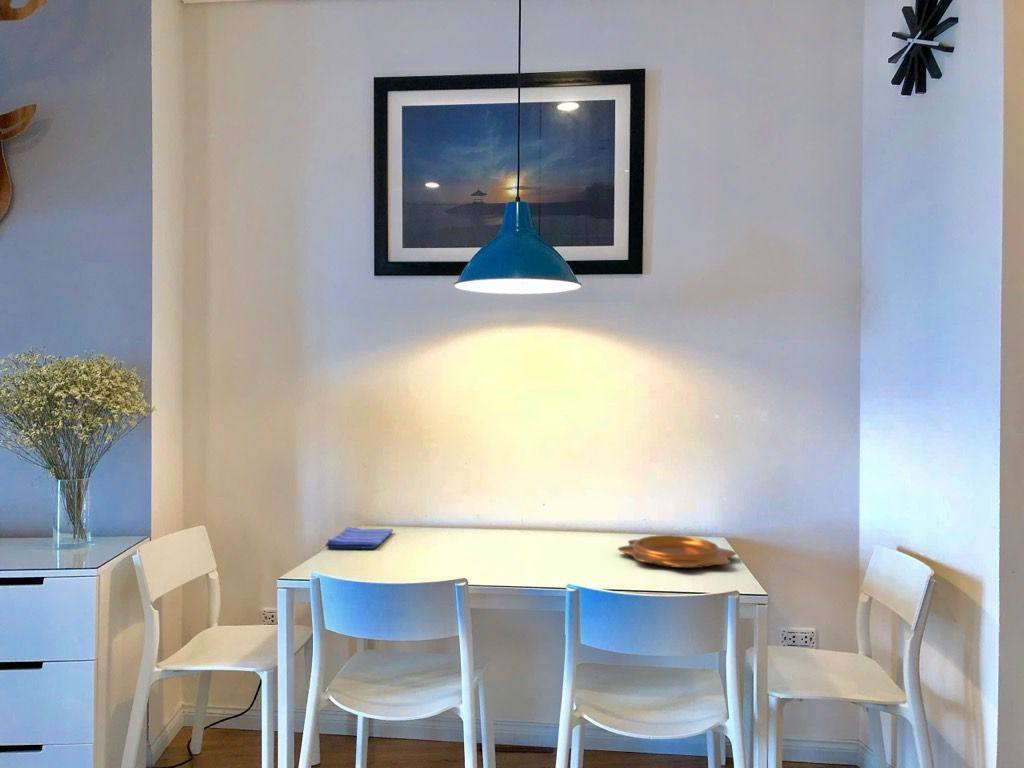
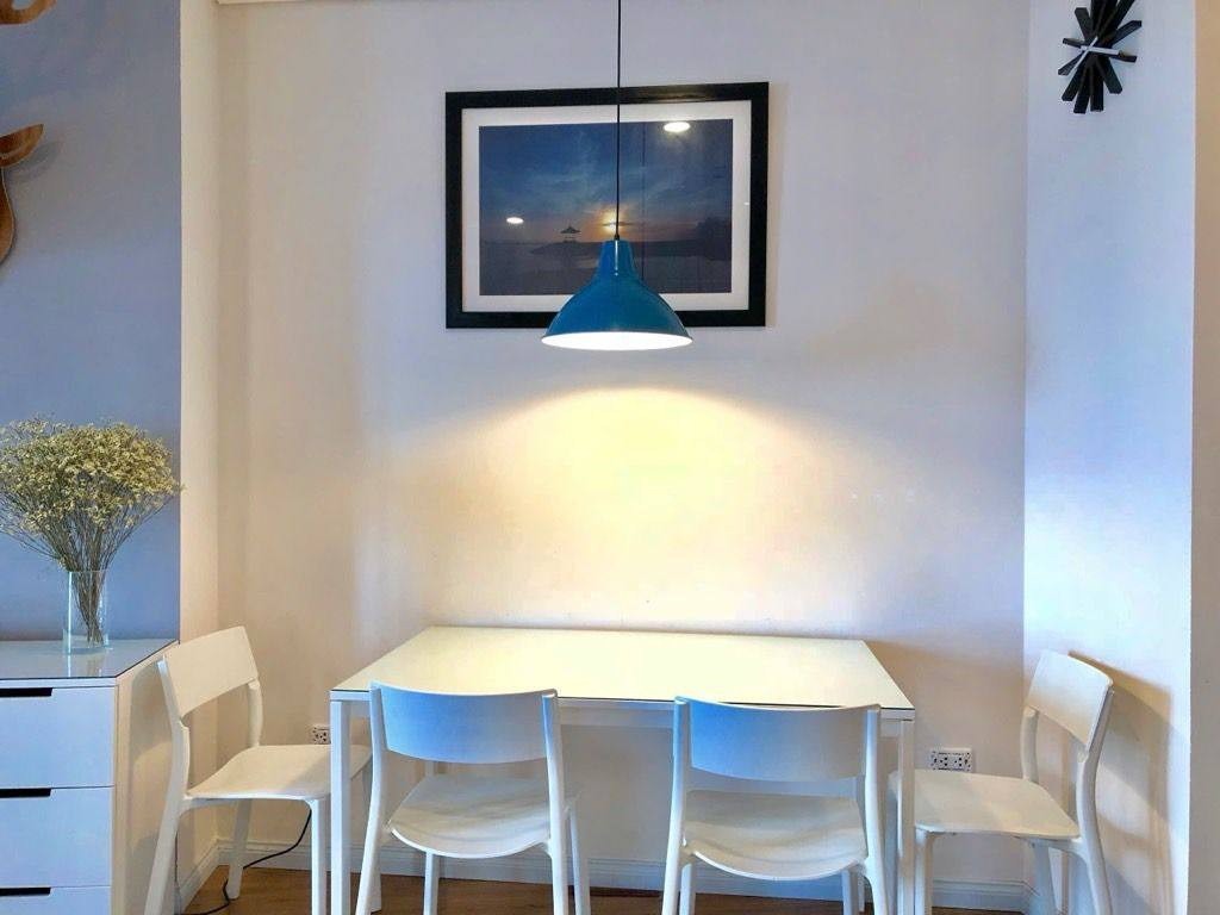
- decorative bowl (676, 550)
- dish towel (360, 536)
